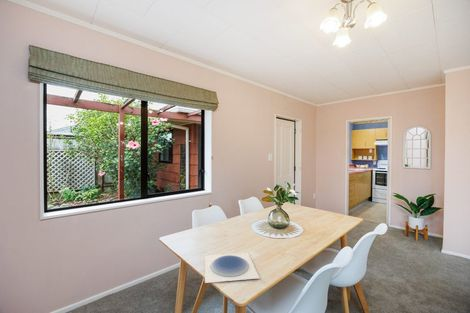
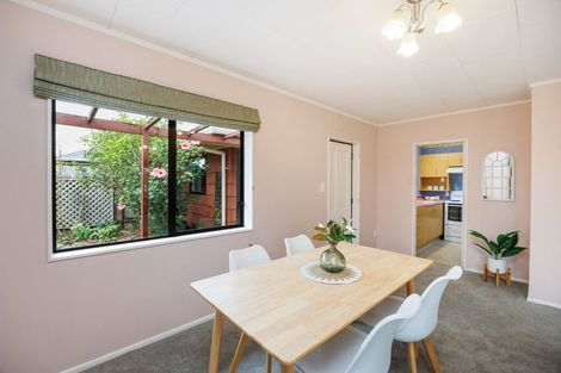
- plate (229, 263)
